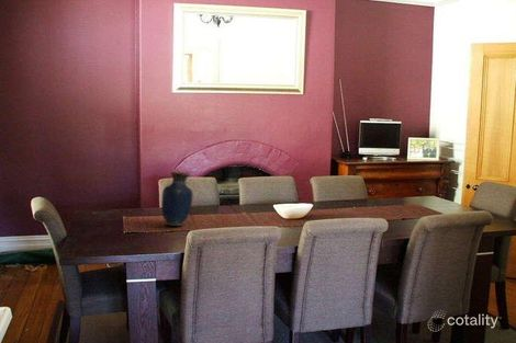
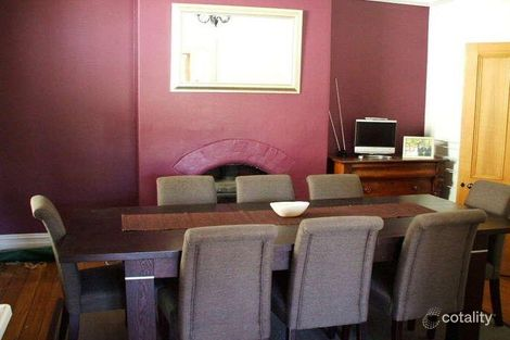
- vase (177, 198)
